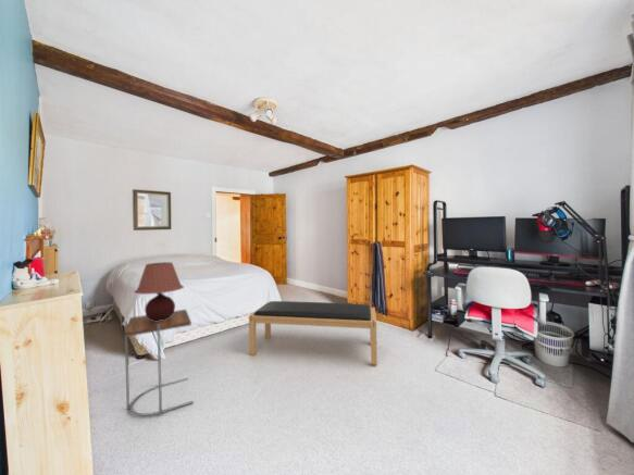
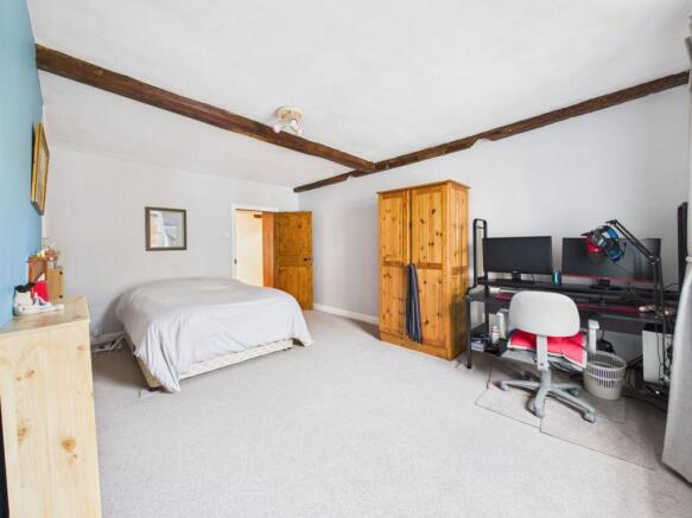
- side table (159, 358)
- bench (314, 325)
- table lamp (160, 290)
